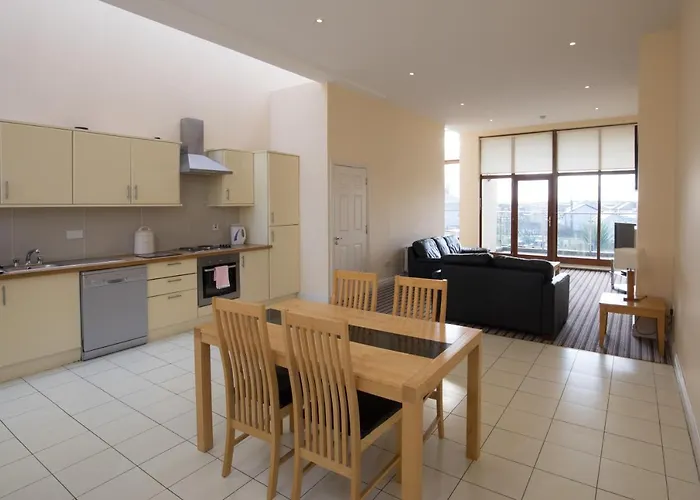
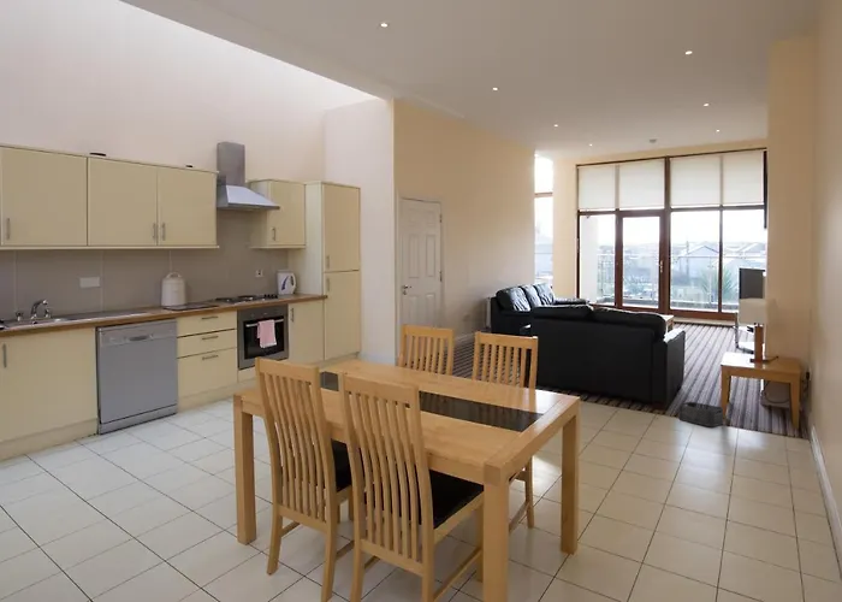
+ storage bin (700, 413)
